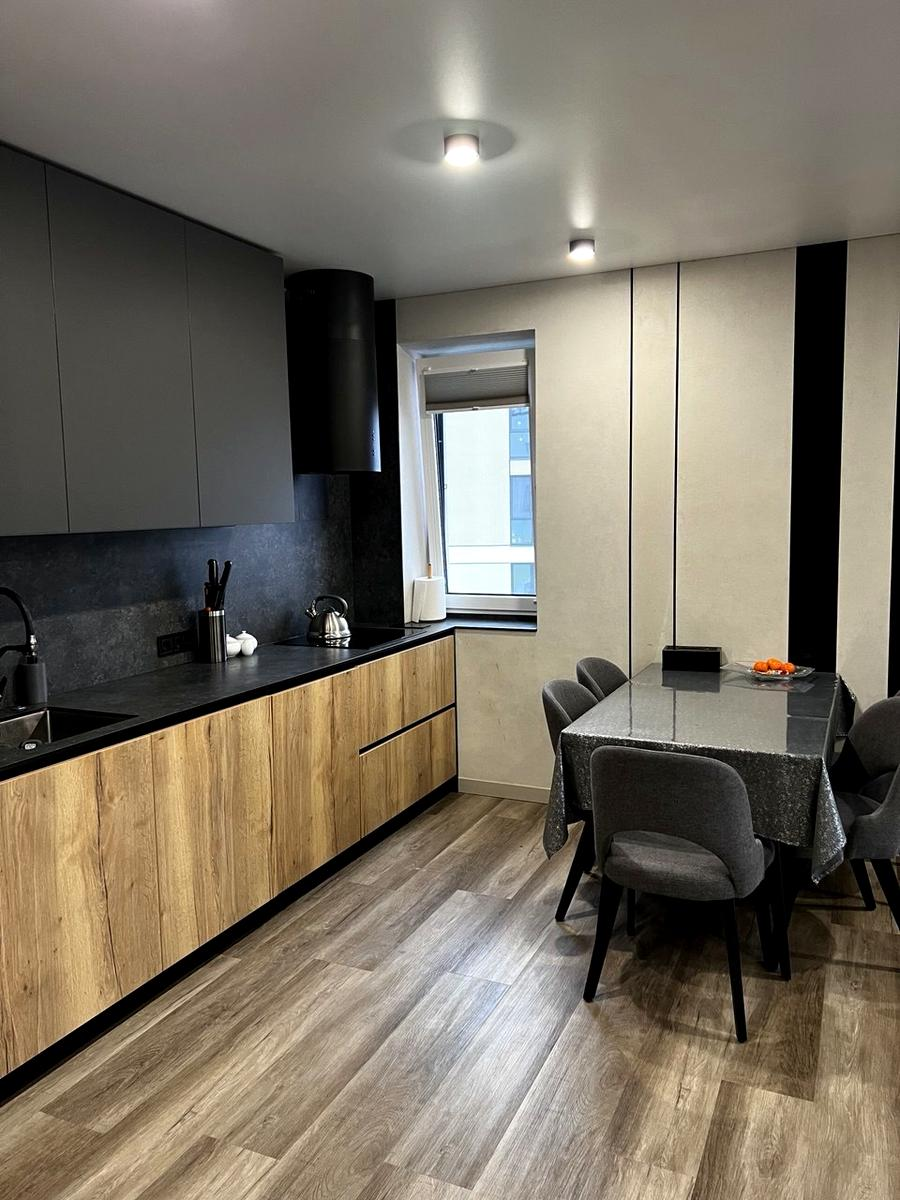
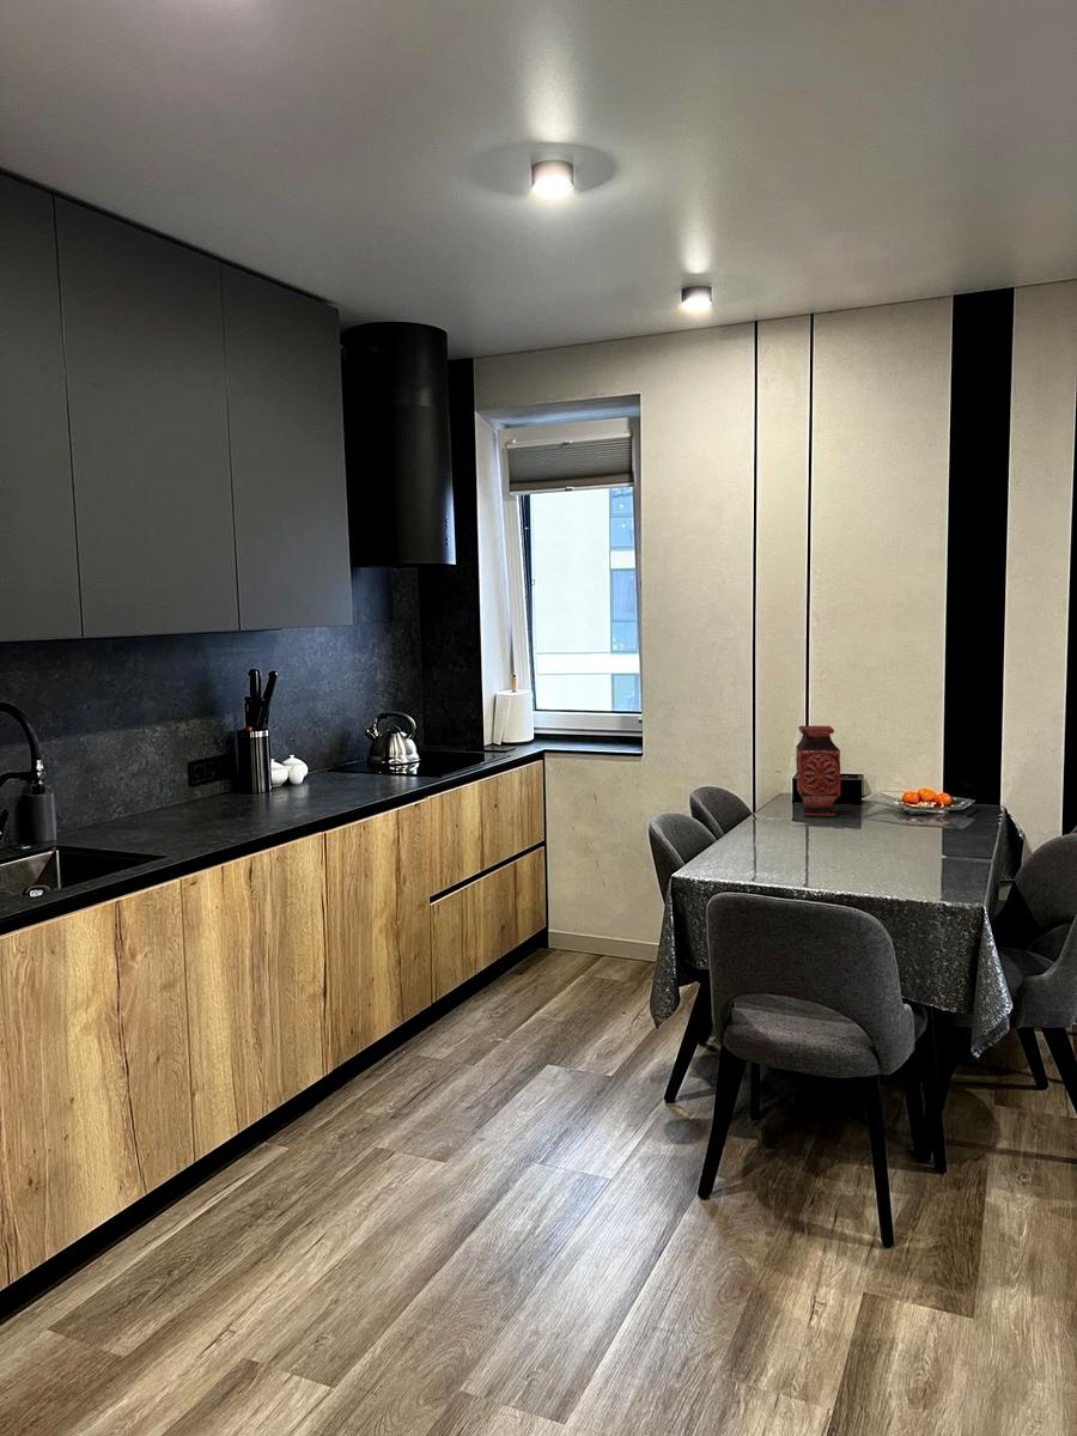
+ vase (817, 769)
